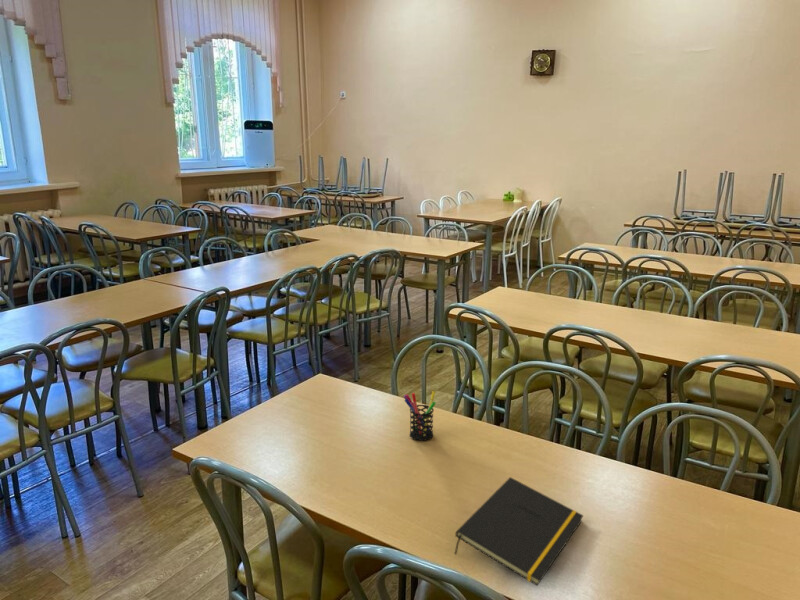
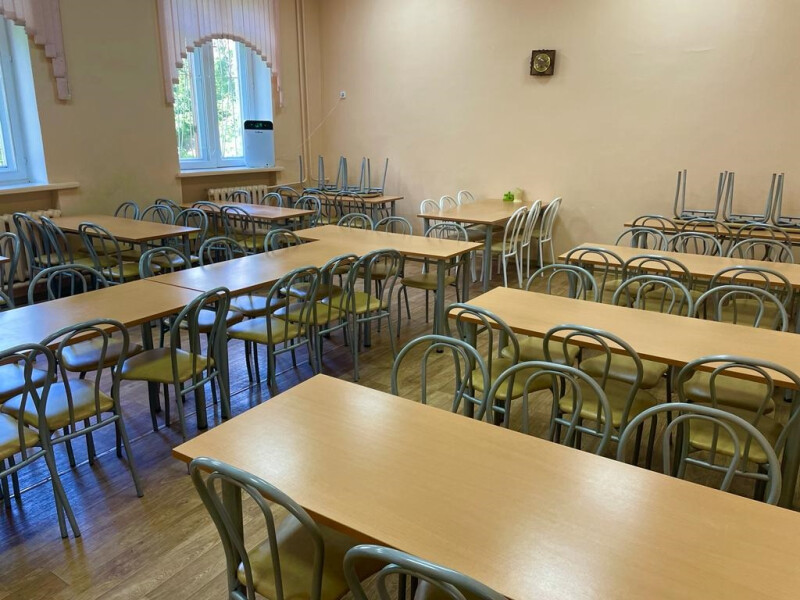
- notepad (522, 525)
- pen holder (422, 414)
